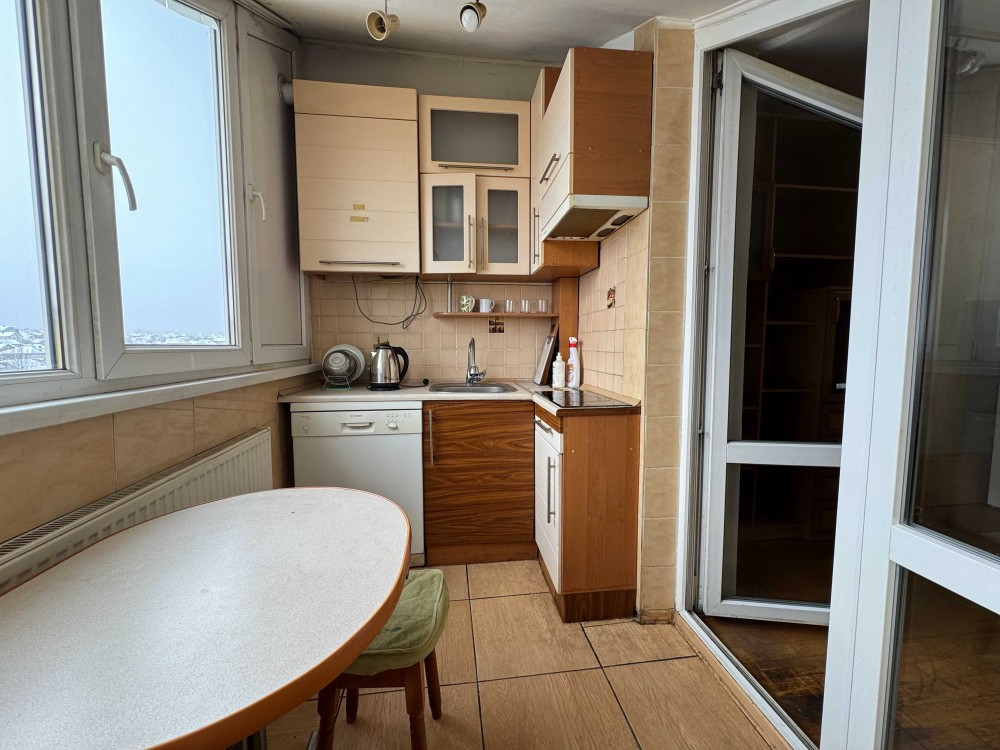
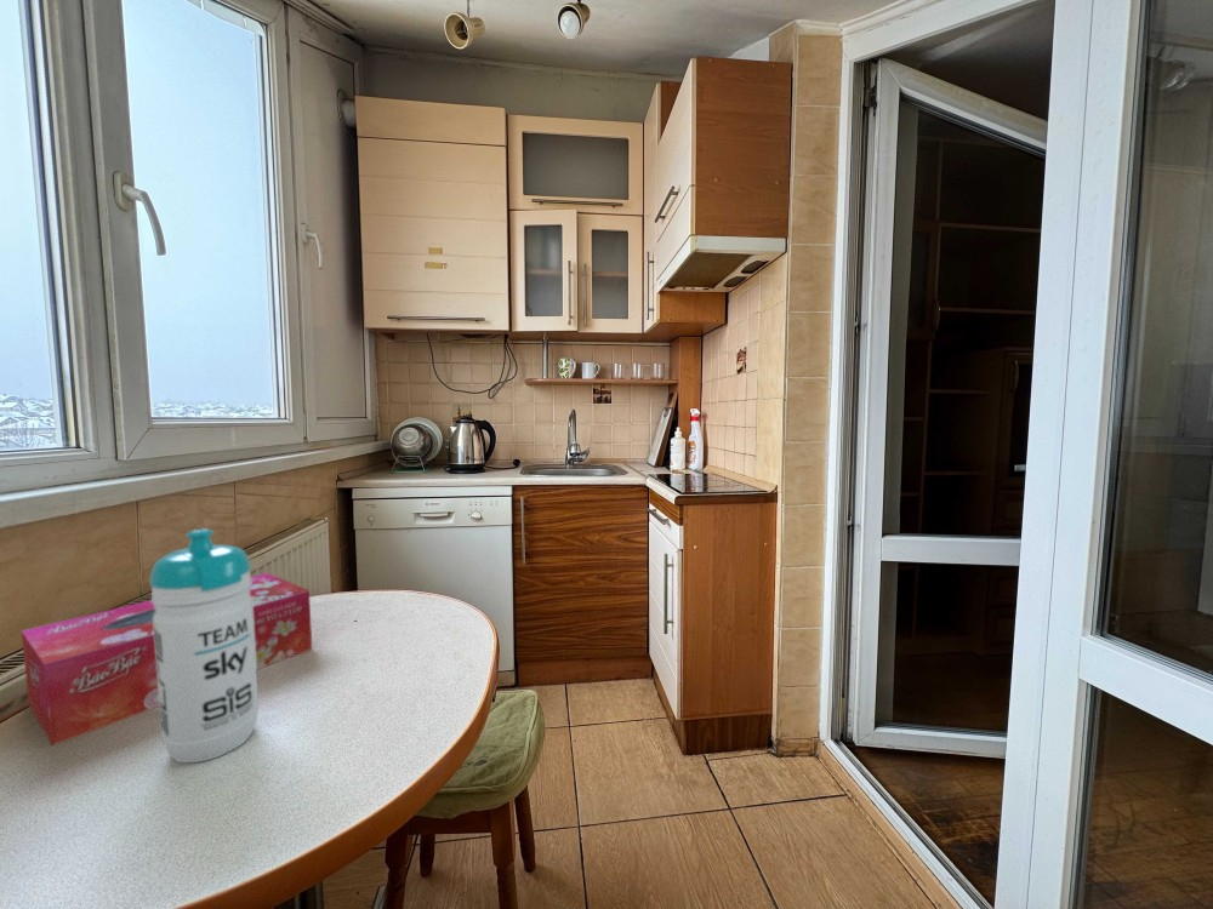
+ tissue box (154, 641)
+ water bottle (206, 638)
